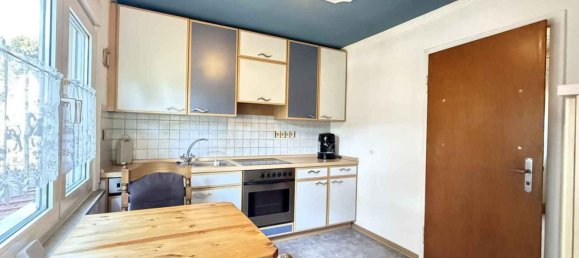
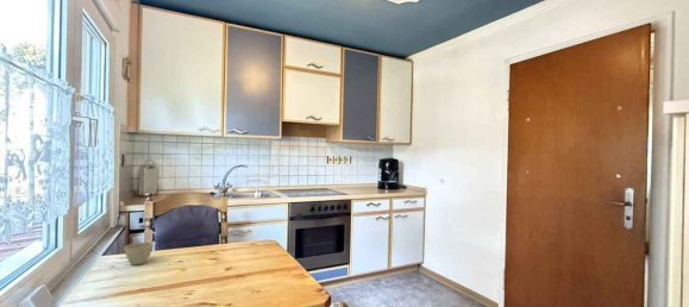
+ flower pot (138, 253)
